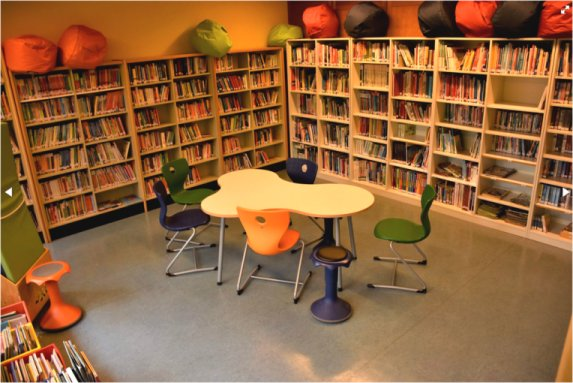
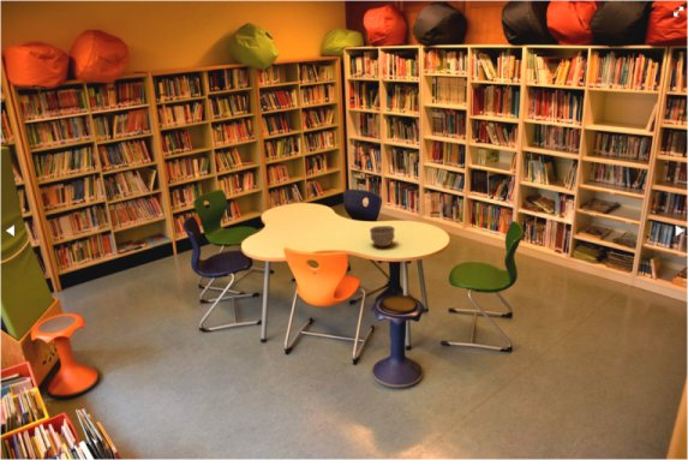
+ bowl (382, 237)
